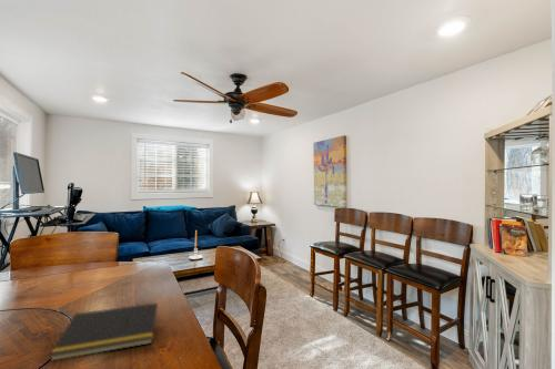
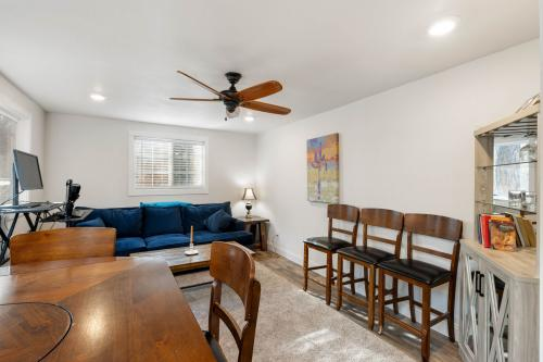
- notepad (111, 327)
